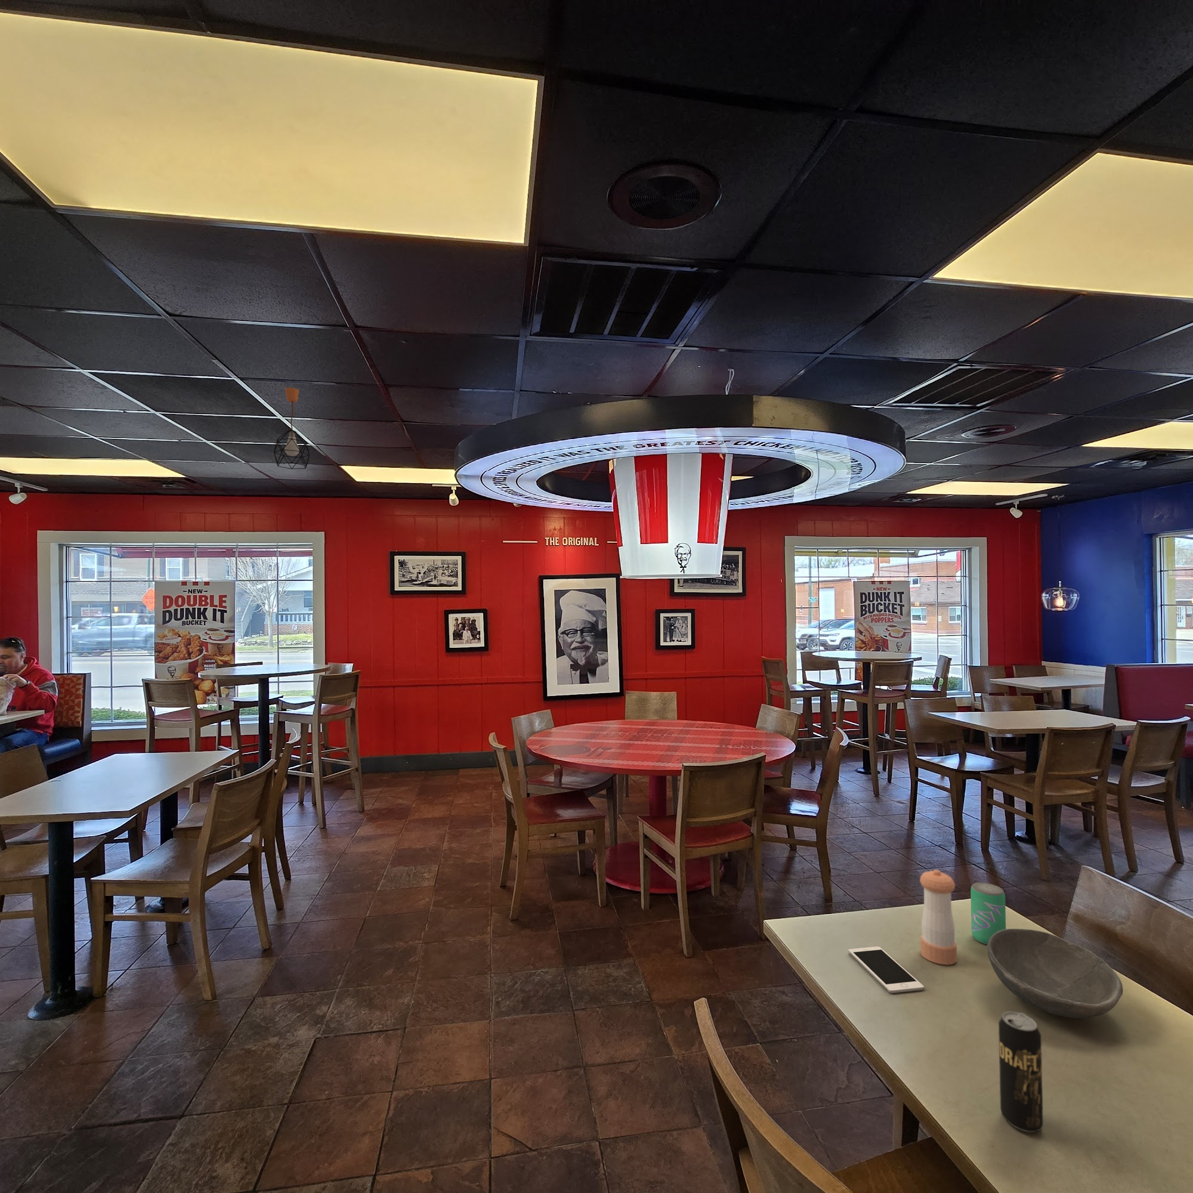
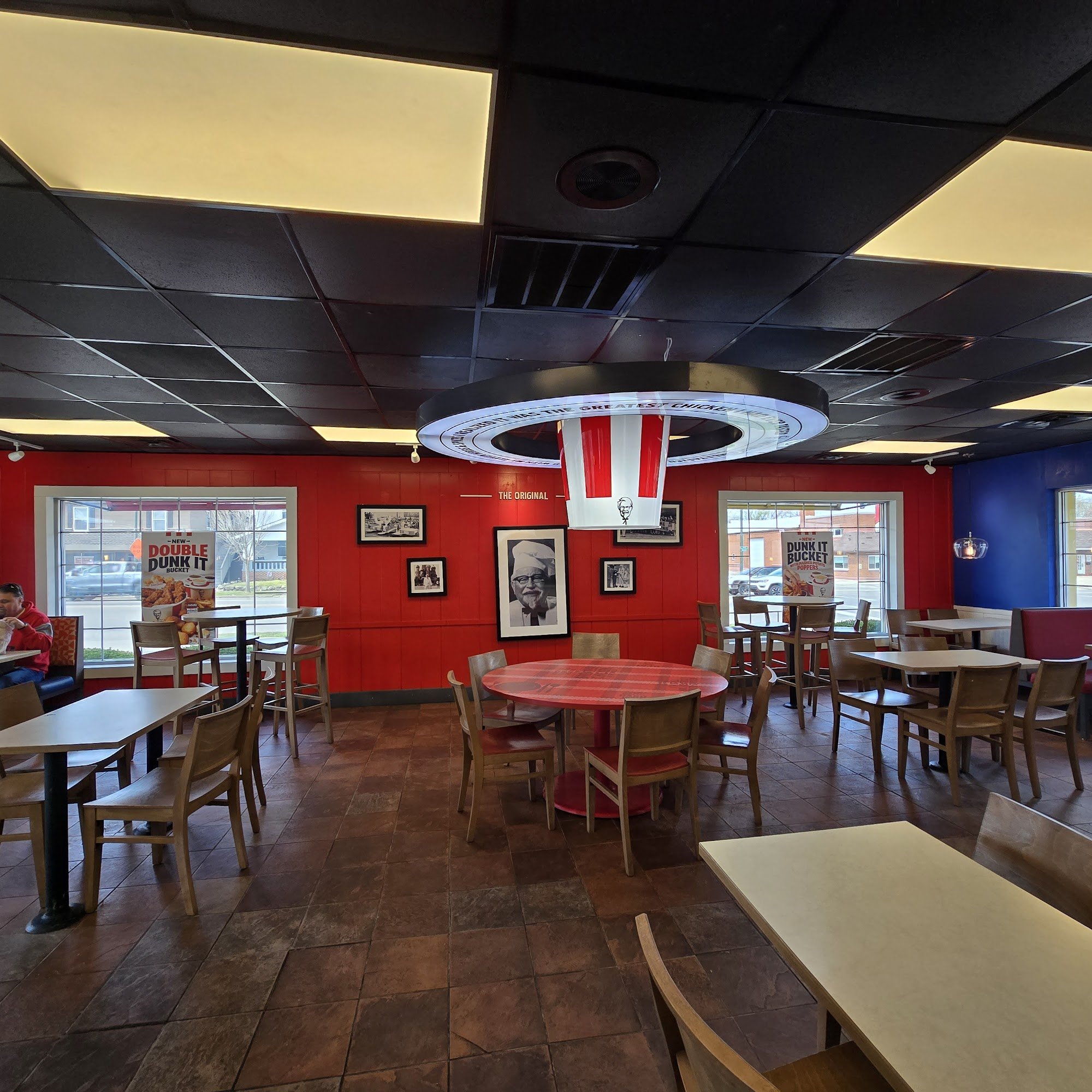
- pepper shaker (937, 912)
- cell phone (884, 968)
- beverage can (1020, 1067)
- beverage can (988, 913)
- pendant light (292, 427)
- bowl (1052, 980)
